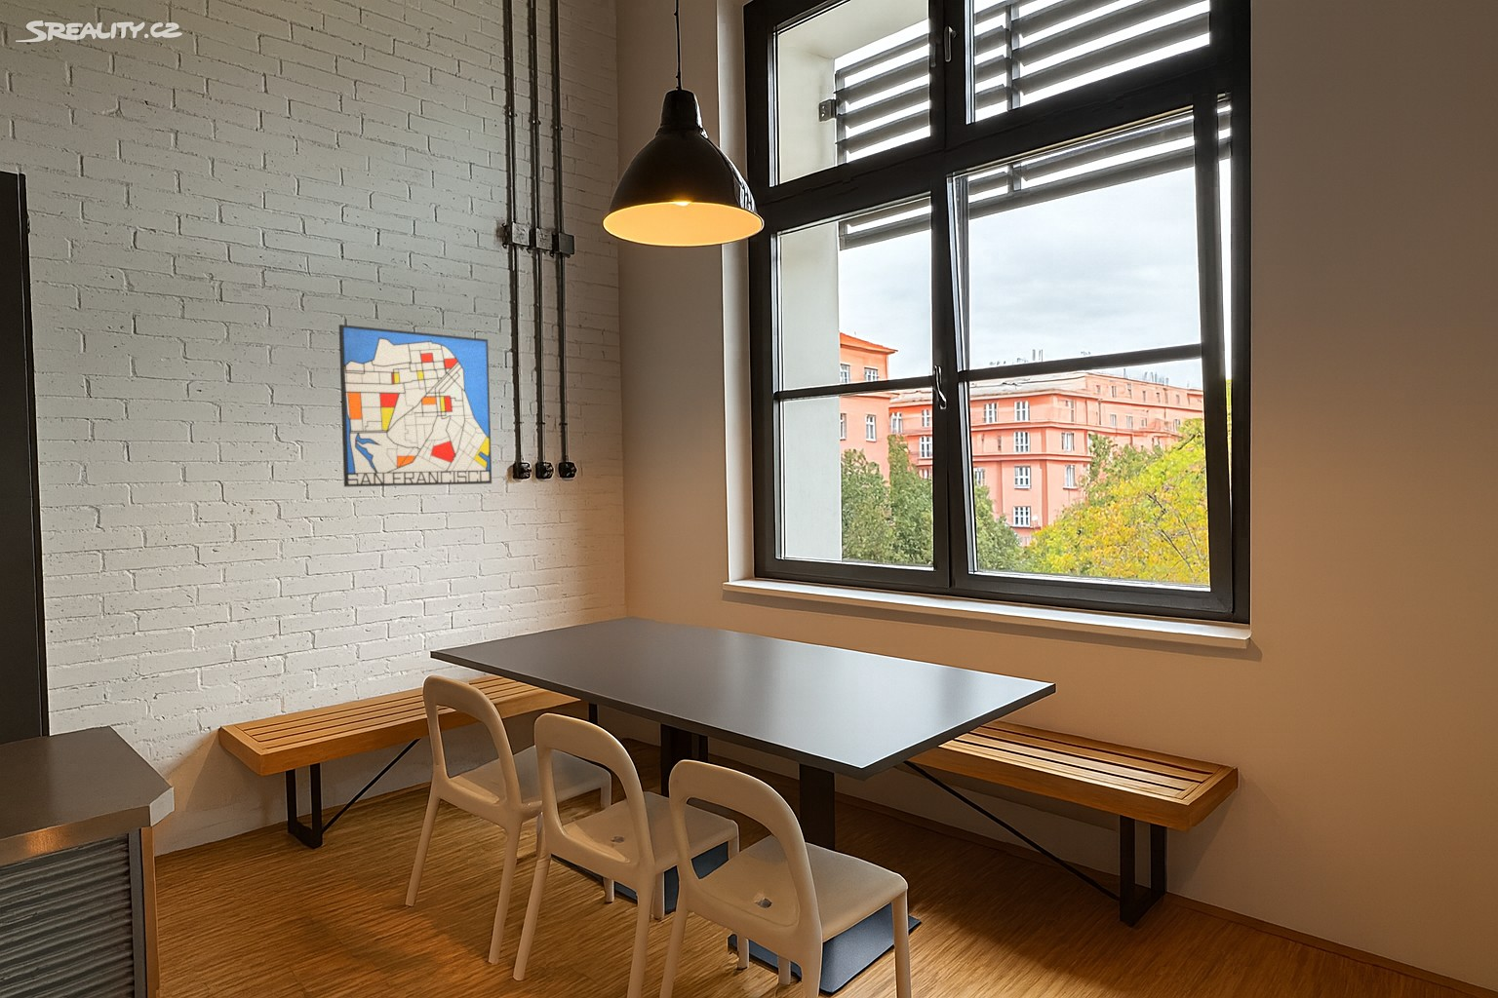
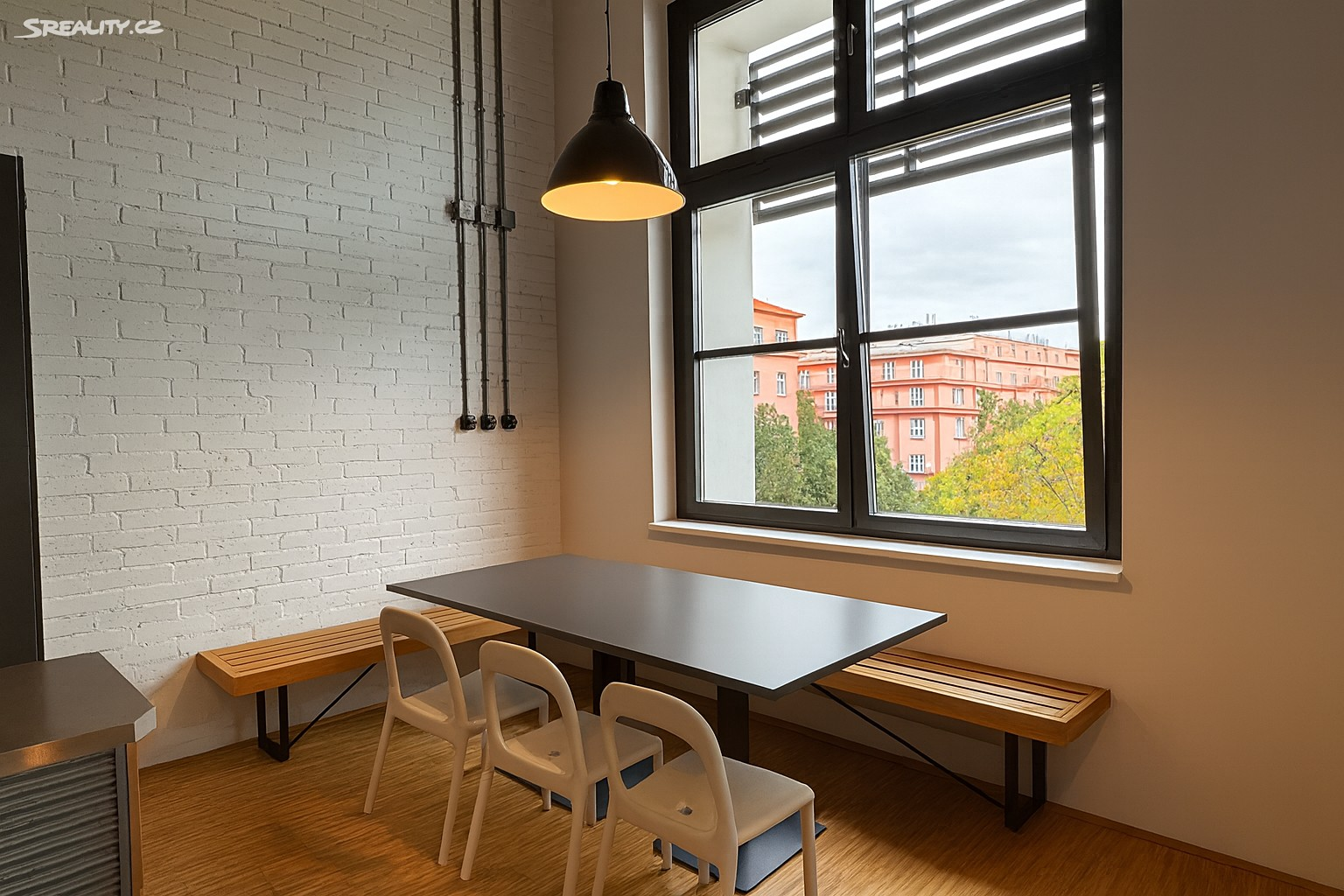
- wall art (419, 409)
